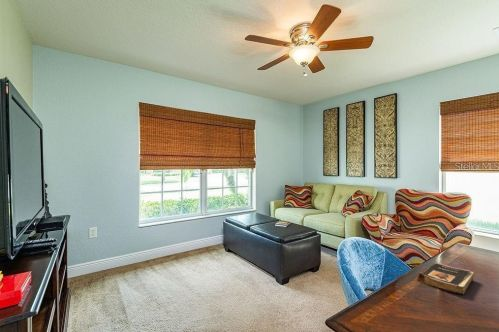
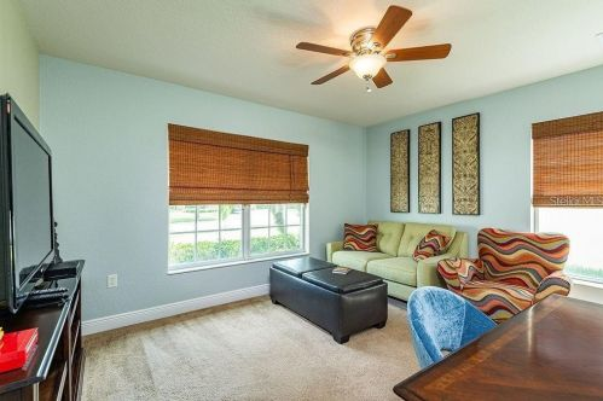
- book (447, 275)
